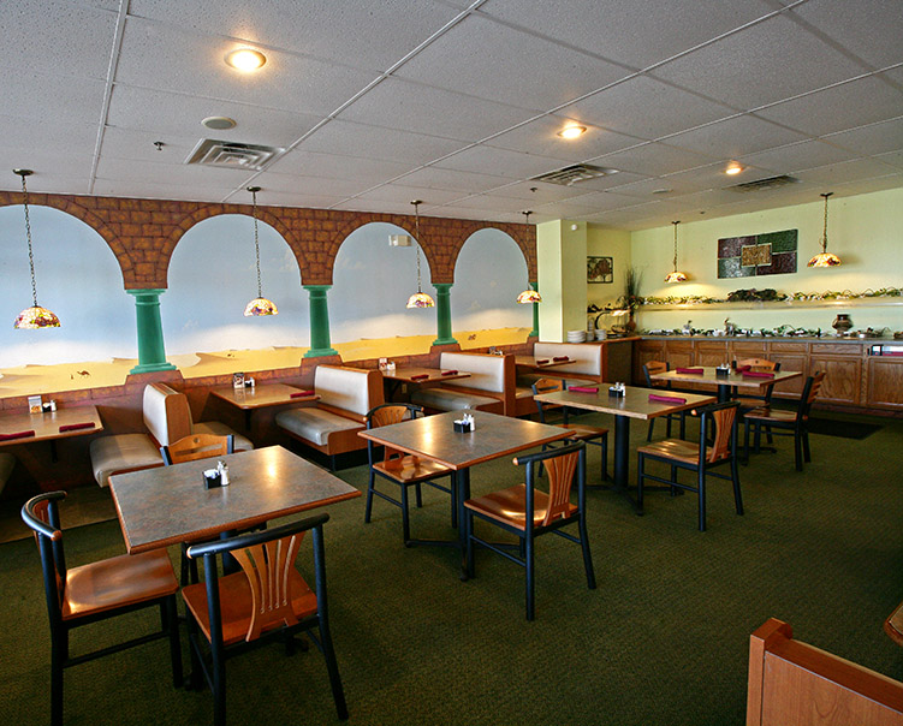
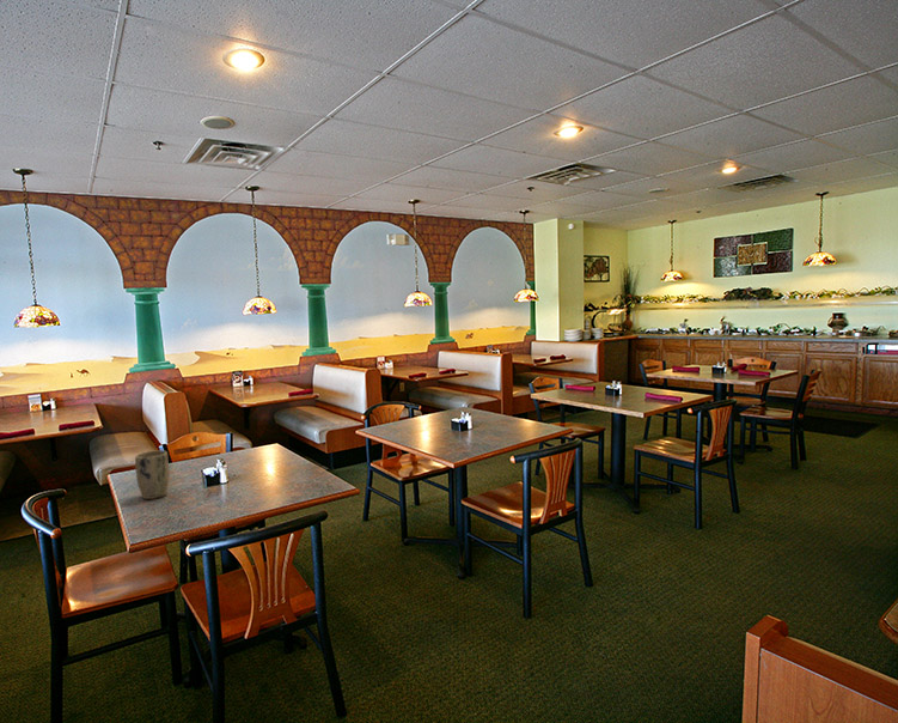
+ plant pot (152, 474)
